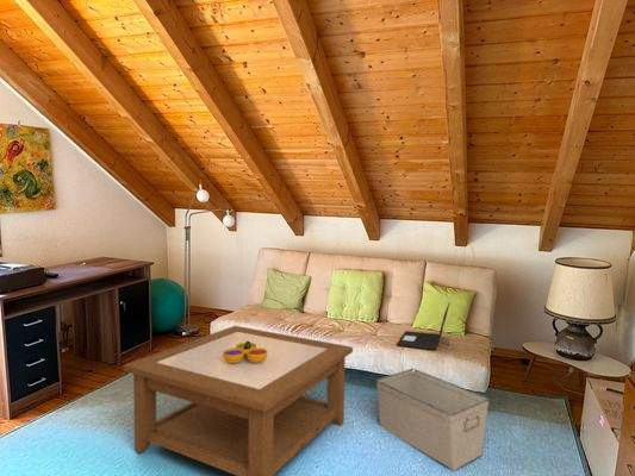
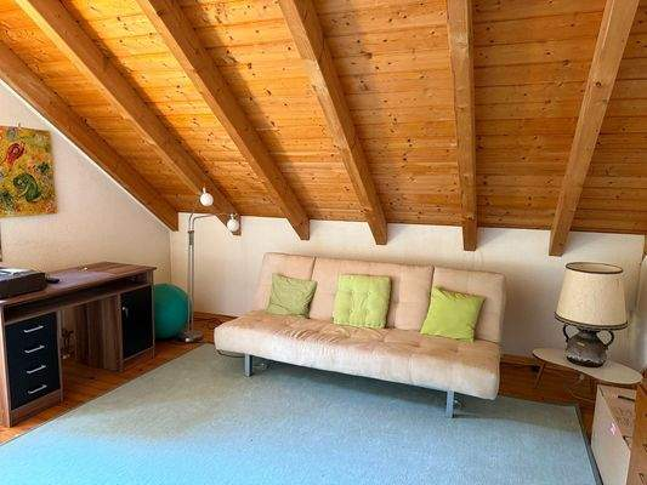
- coffee table (245, 395)
- laptop (422, 332)
- decorative bowl (248, 351)
- storage bin (429, 414)
